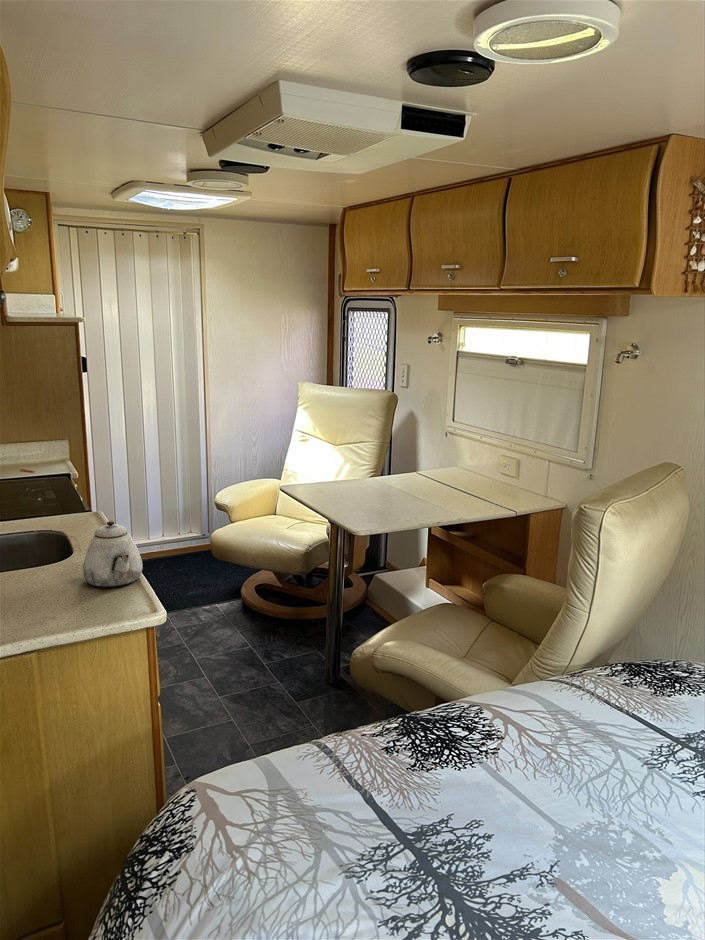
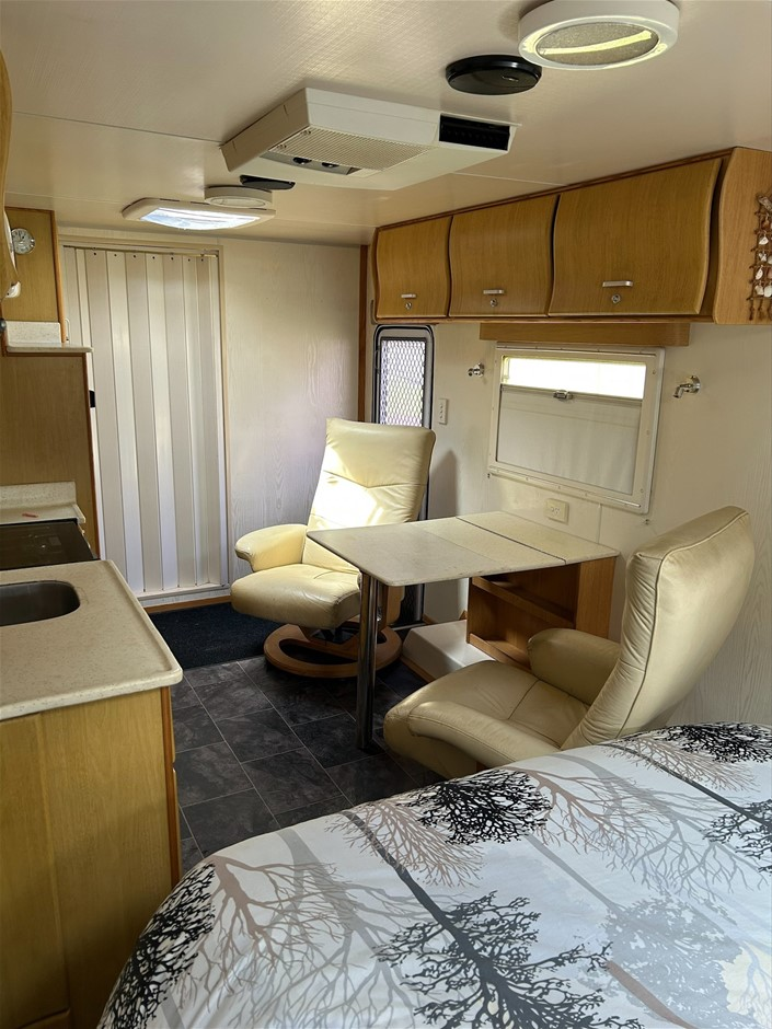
- teapot (113, 552)
